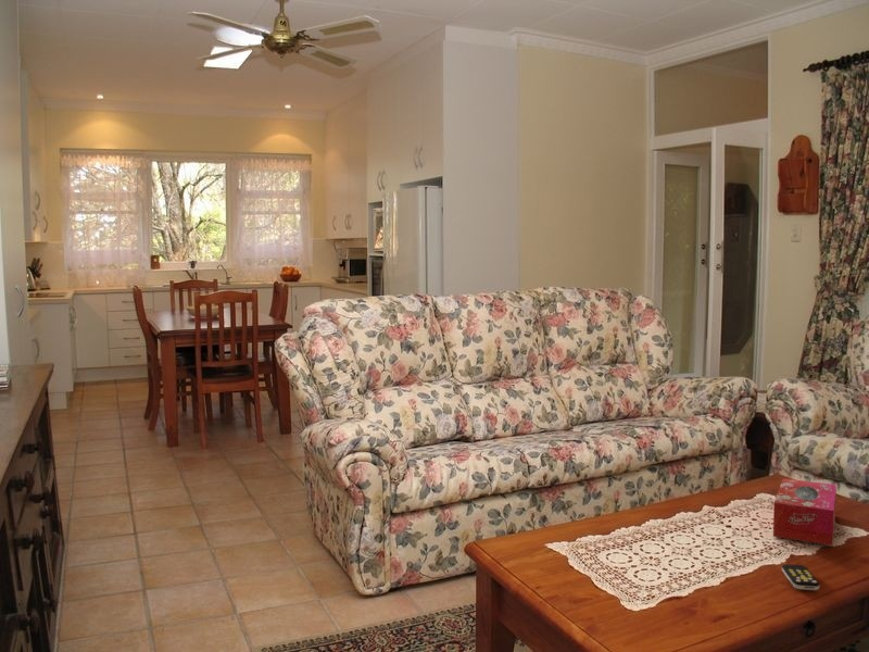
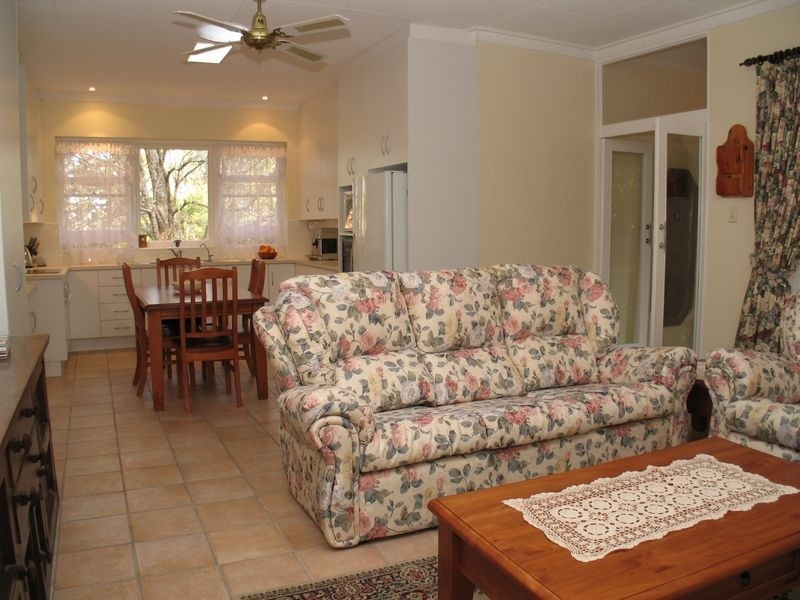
- remote control (799, 576)
- tissue box (805, 509)
